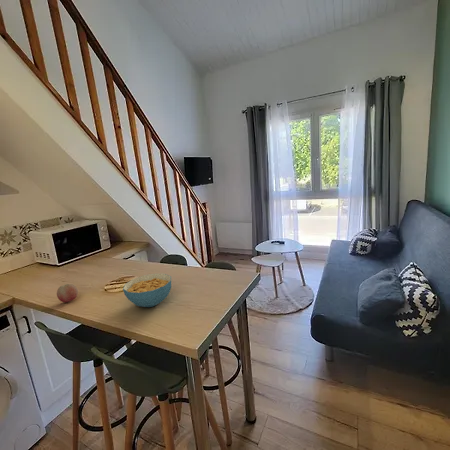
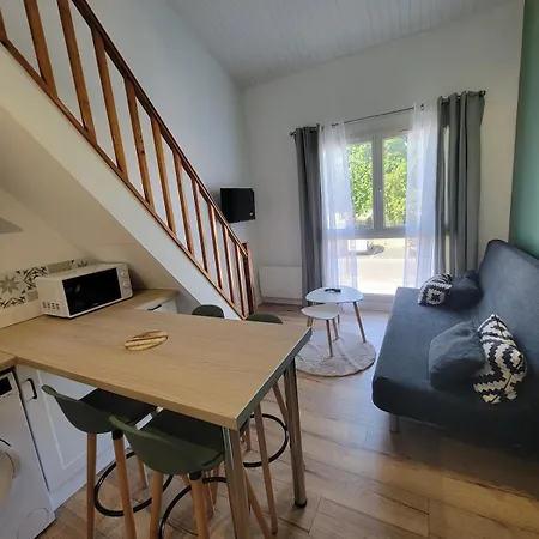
- cereal bowl (149, 293)
- fruit (67, 293)
